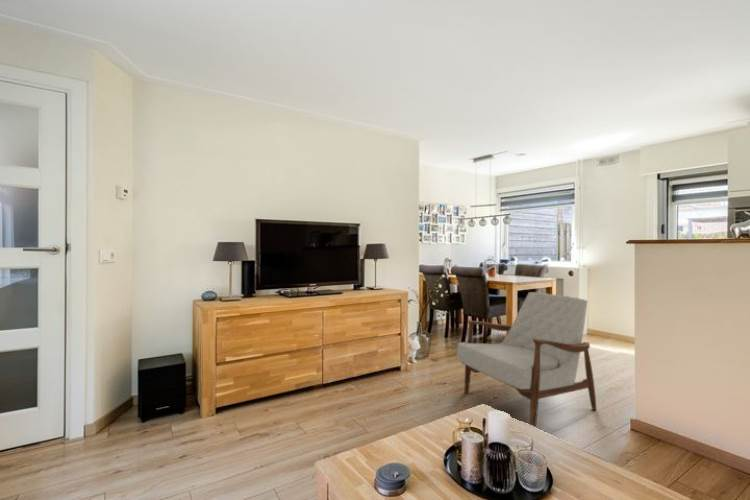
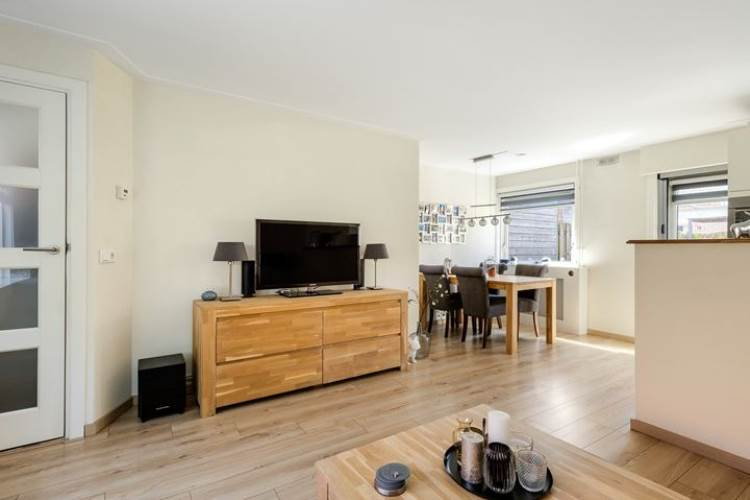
- armchair (526, 350)
